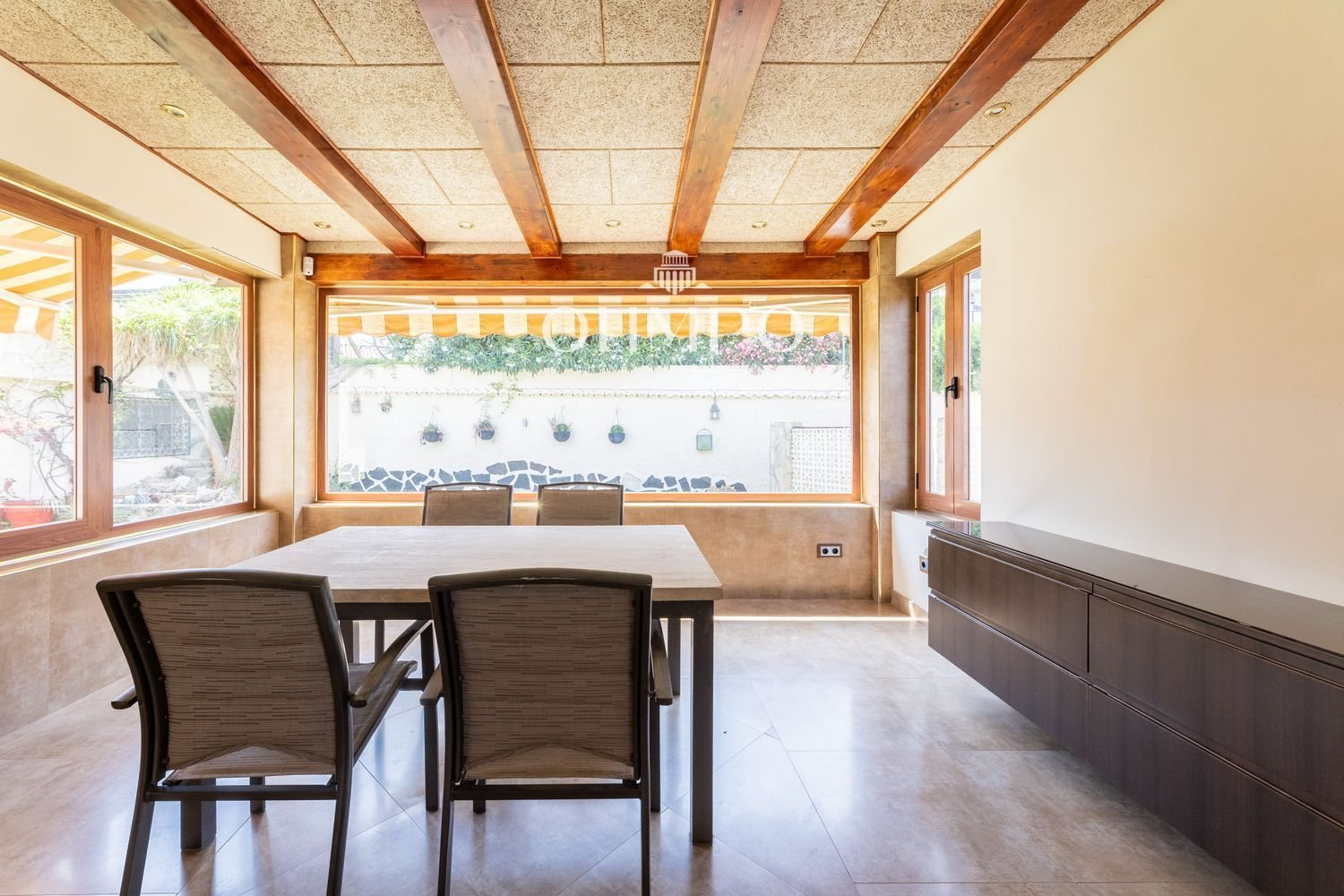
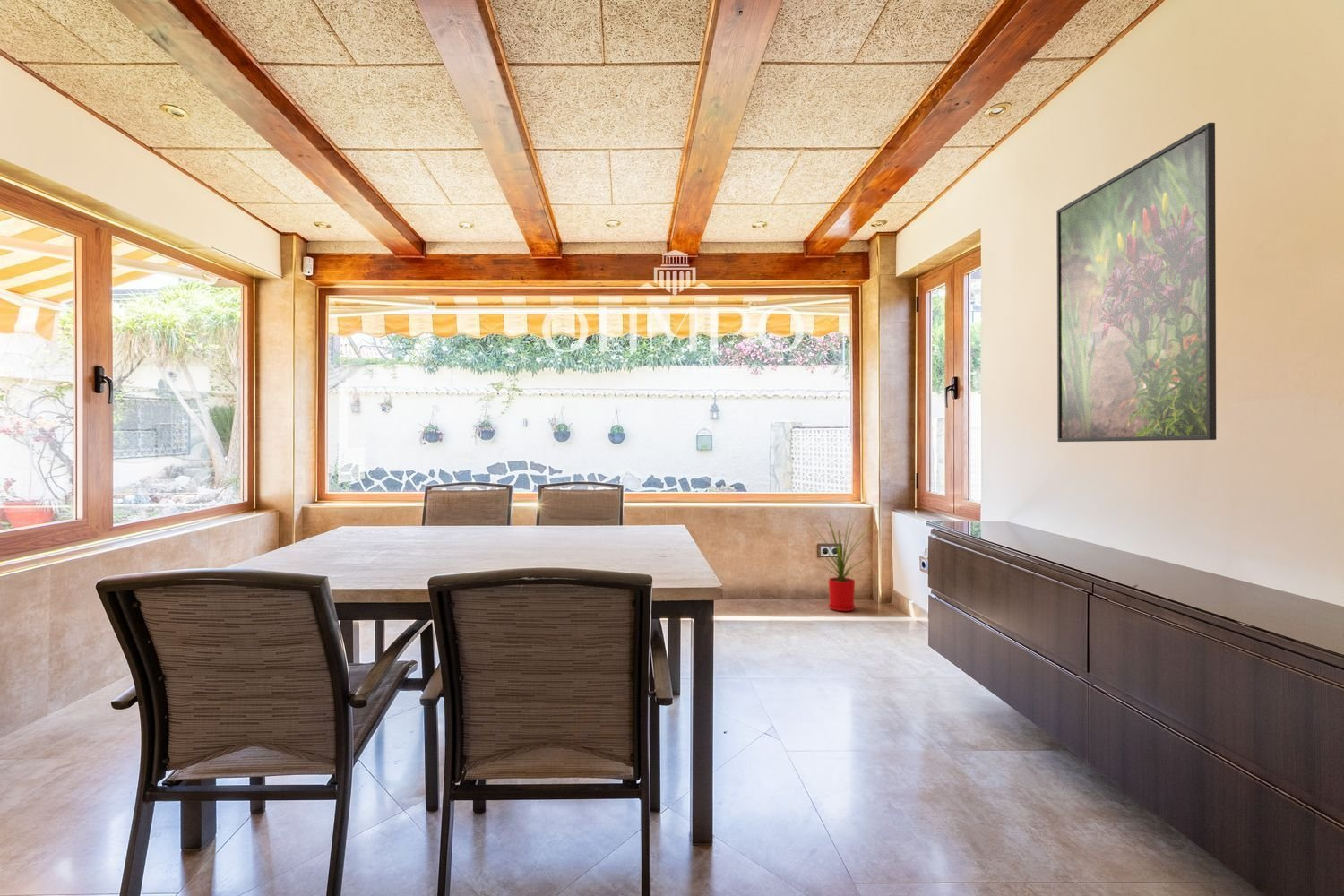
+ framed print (1124, 306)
+ house plant (840, 561)
